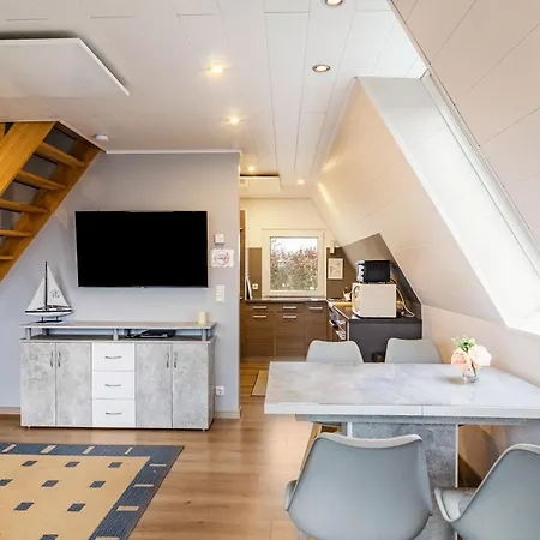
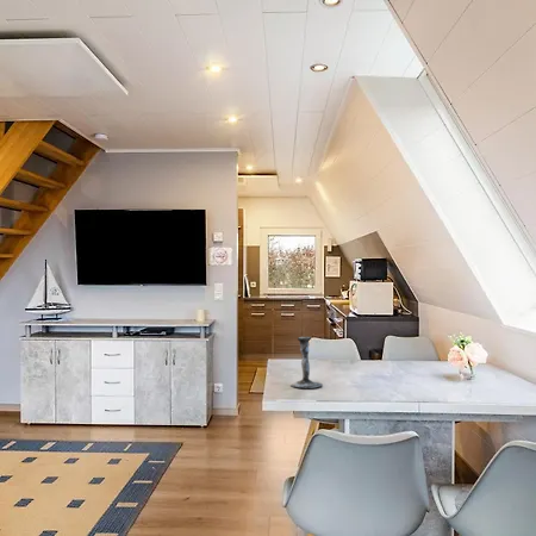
+ candle holder (305, 361)
